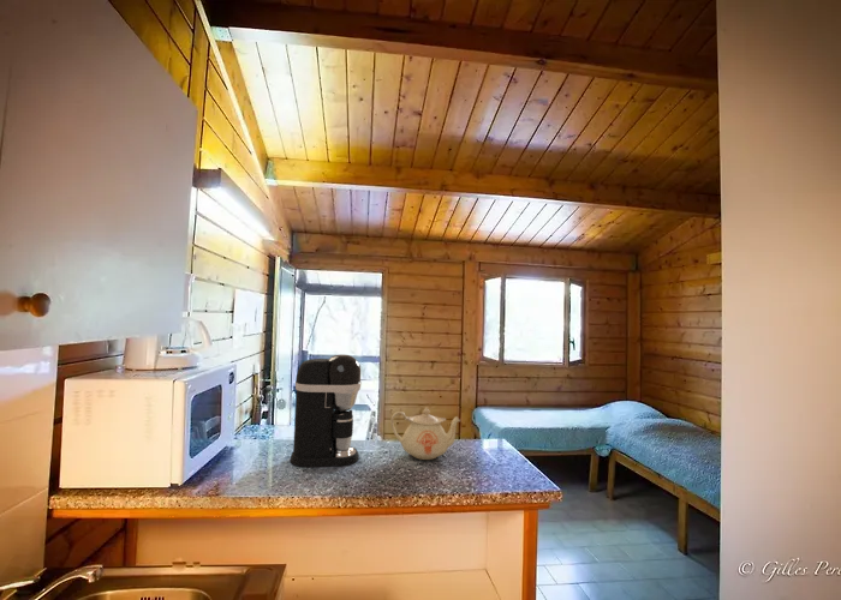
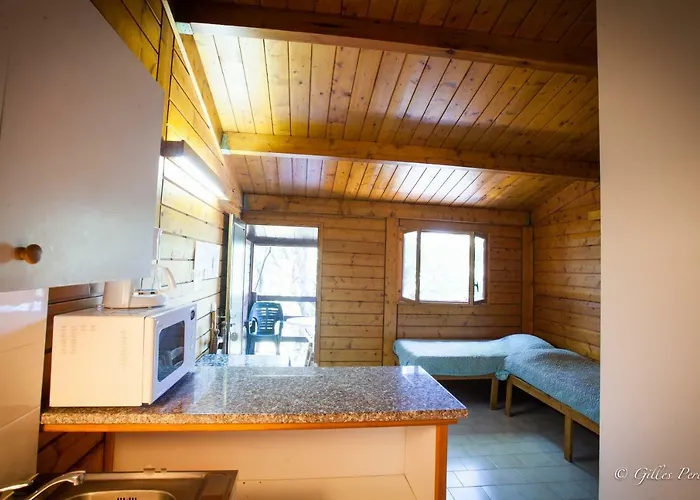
- teapot (425, 431)
- coffee maker (327, 406)
